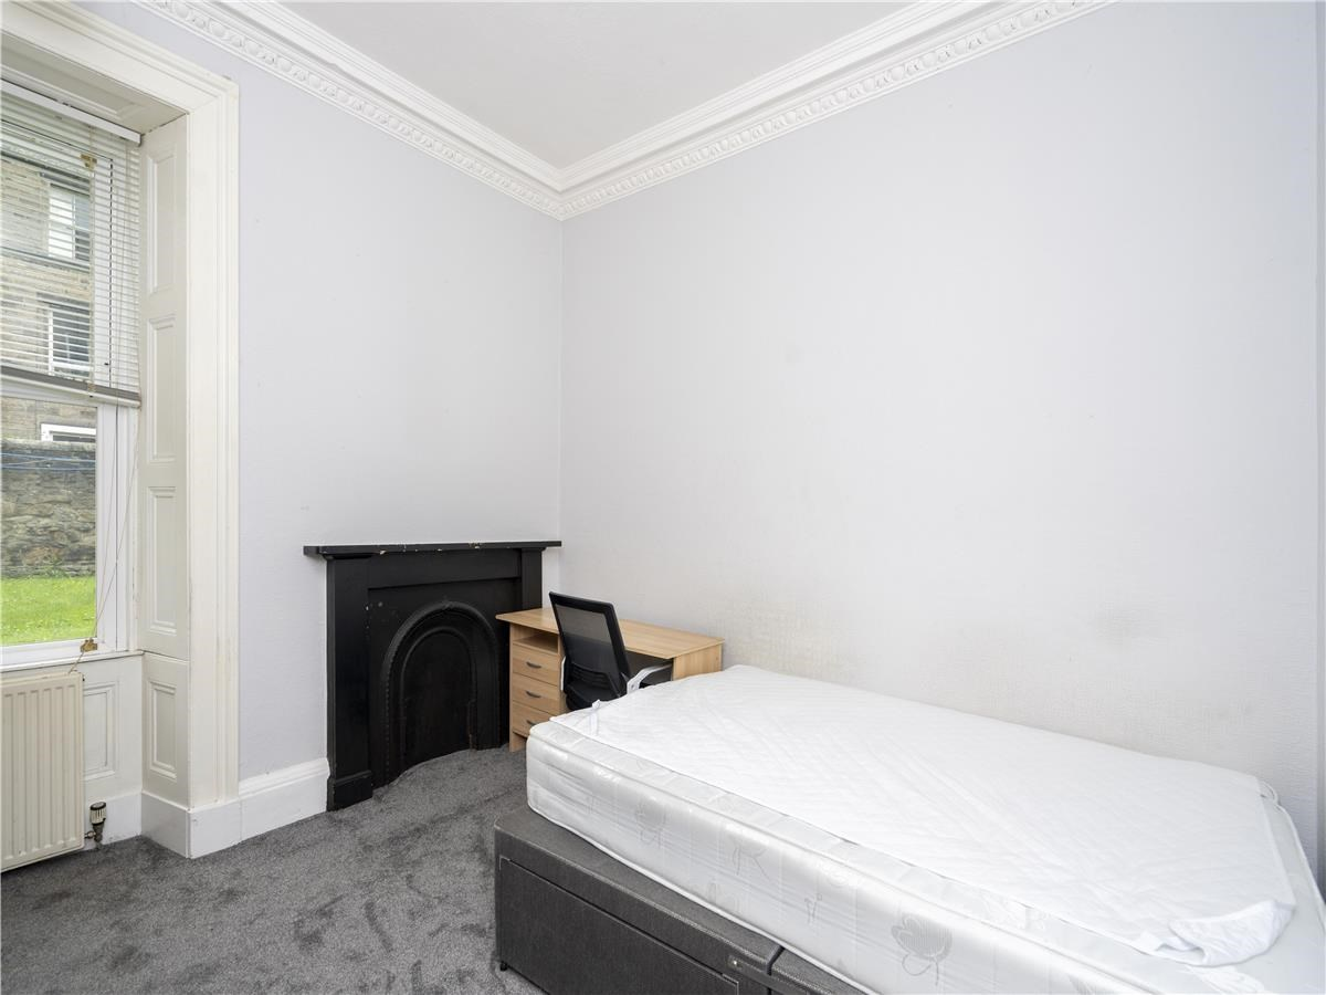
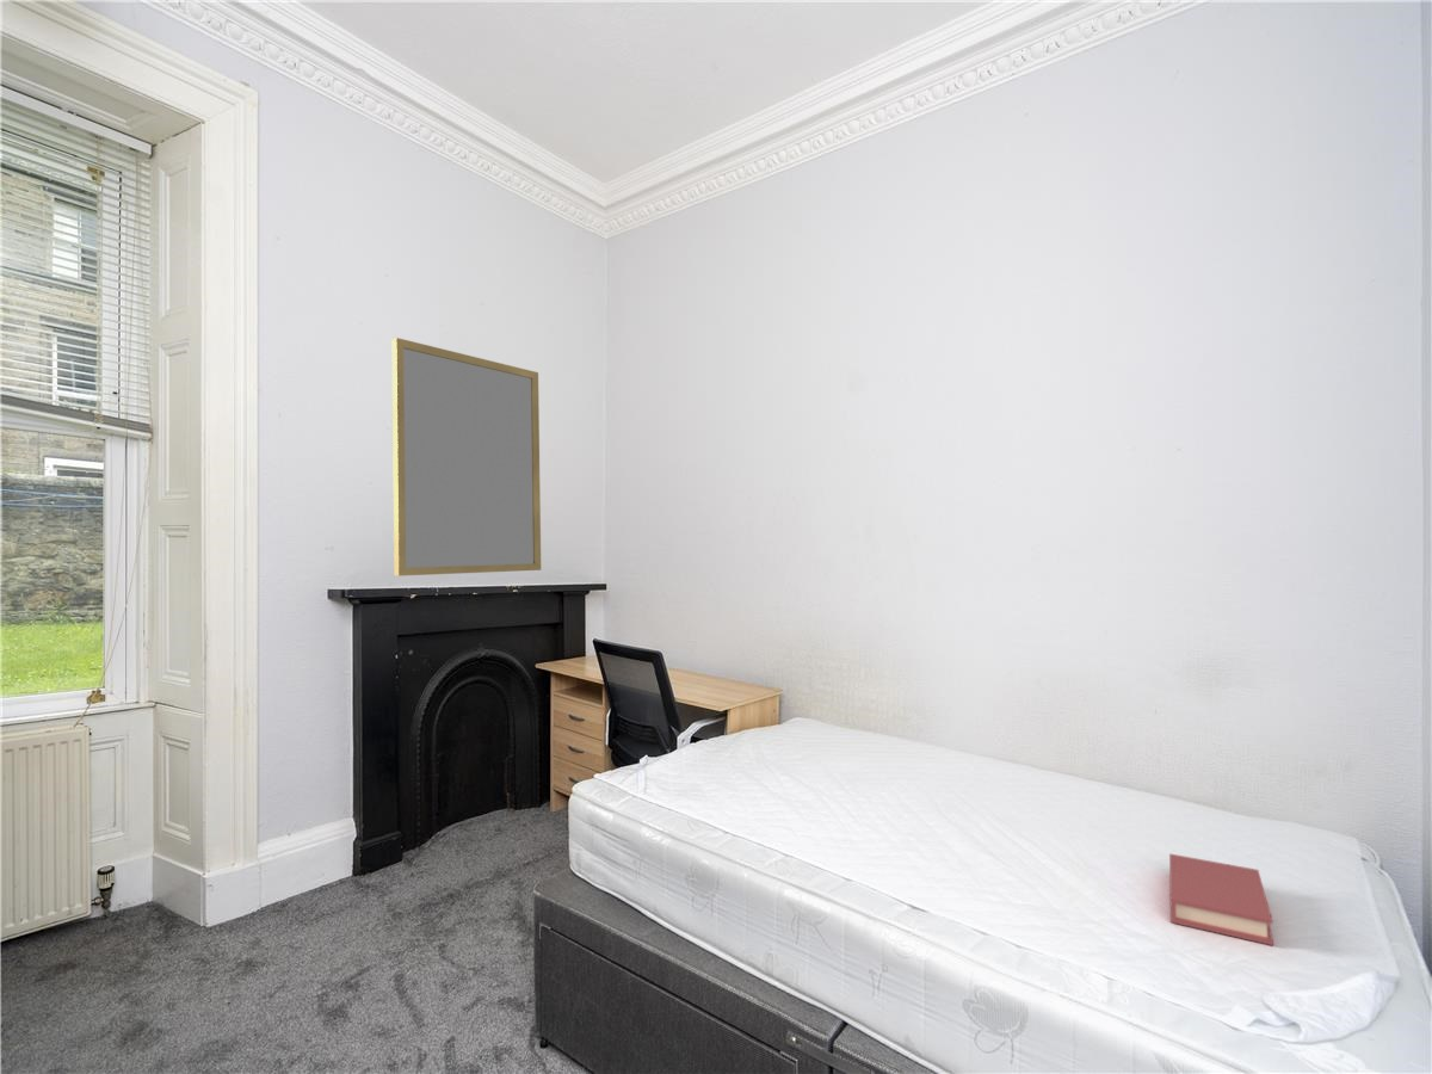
+ home mirror (473, 464)
+ book (1216, 894)
